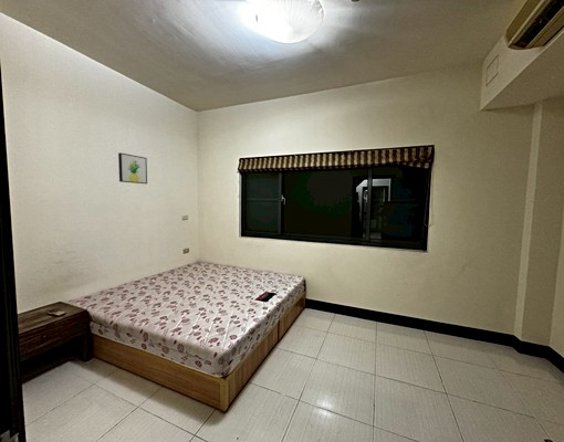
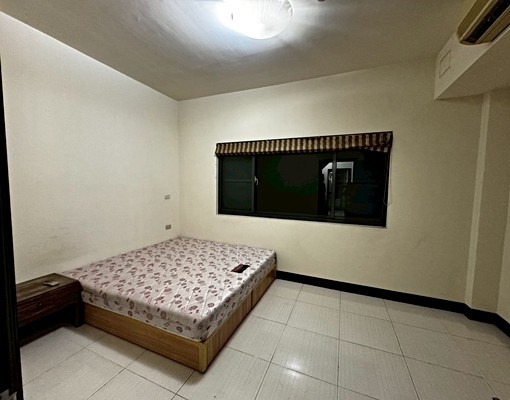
- wall art (133, 169)
